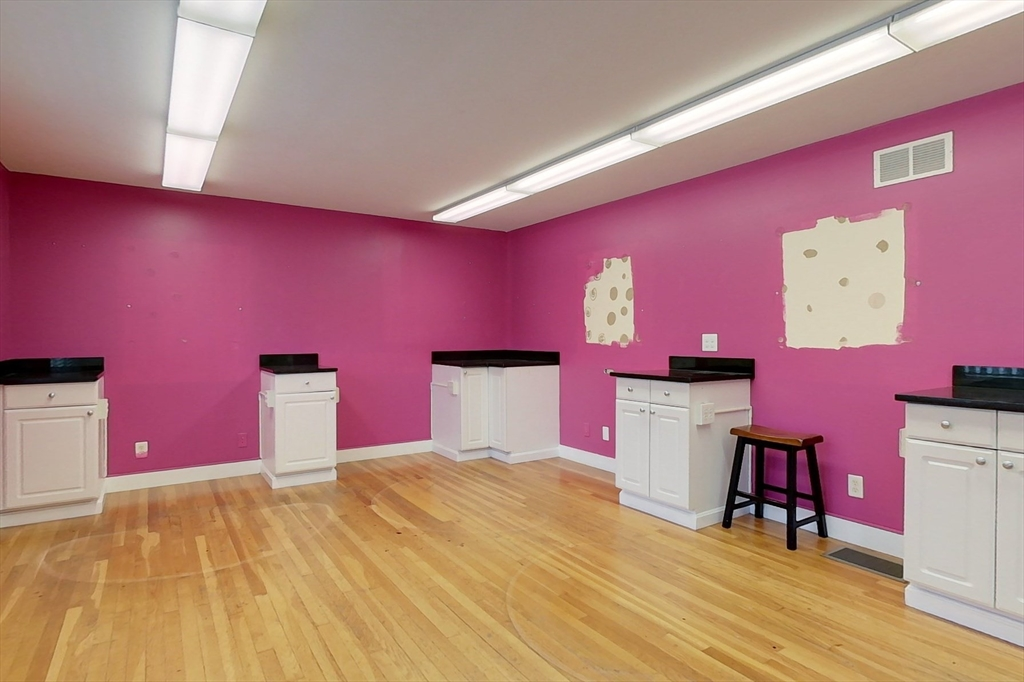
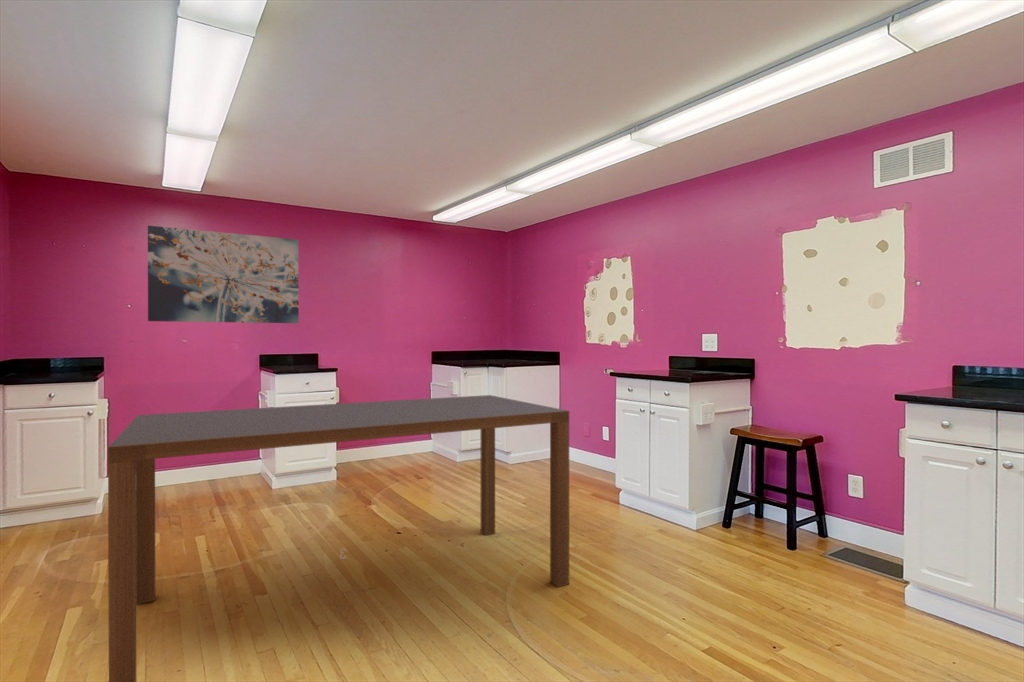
+ wall art (227, 277)
+ dining table (344, 548)
